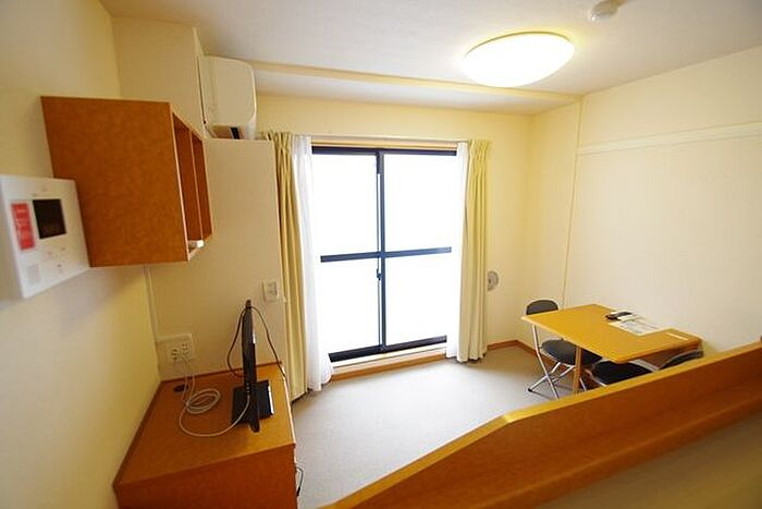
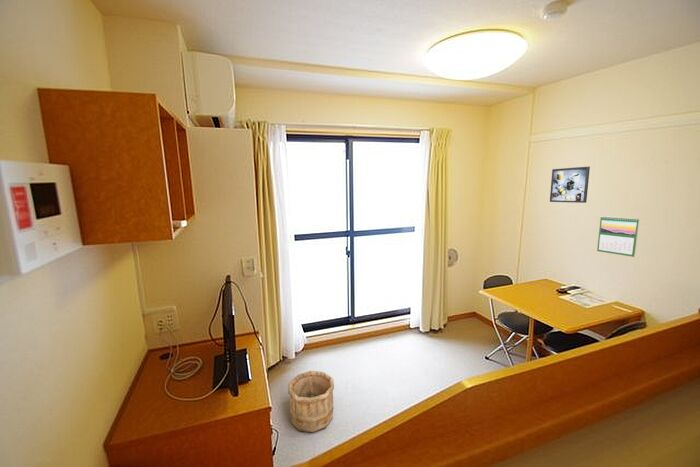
+ wooden bucket (311, 400)
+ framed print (568, 185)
+ calendar (617, 235)
